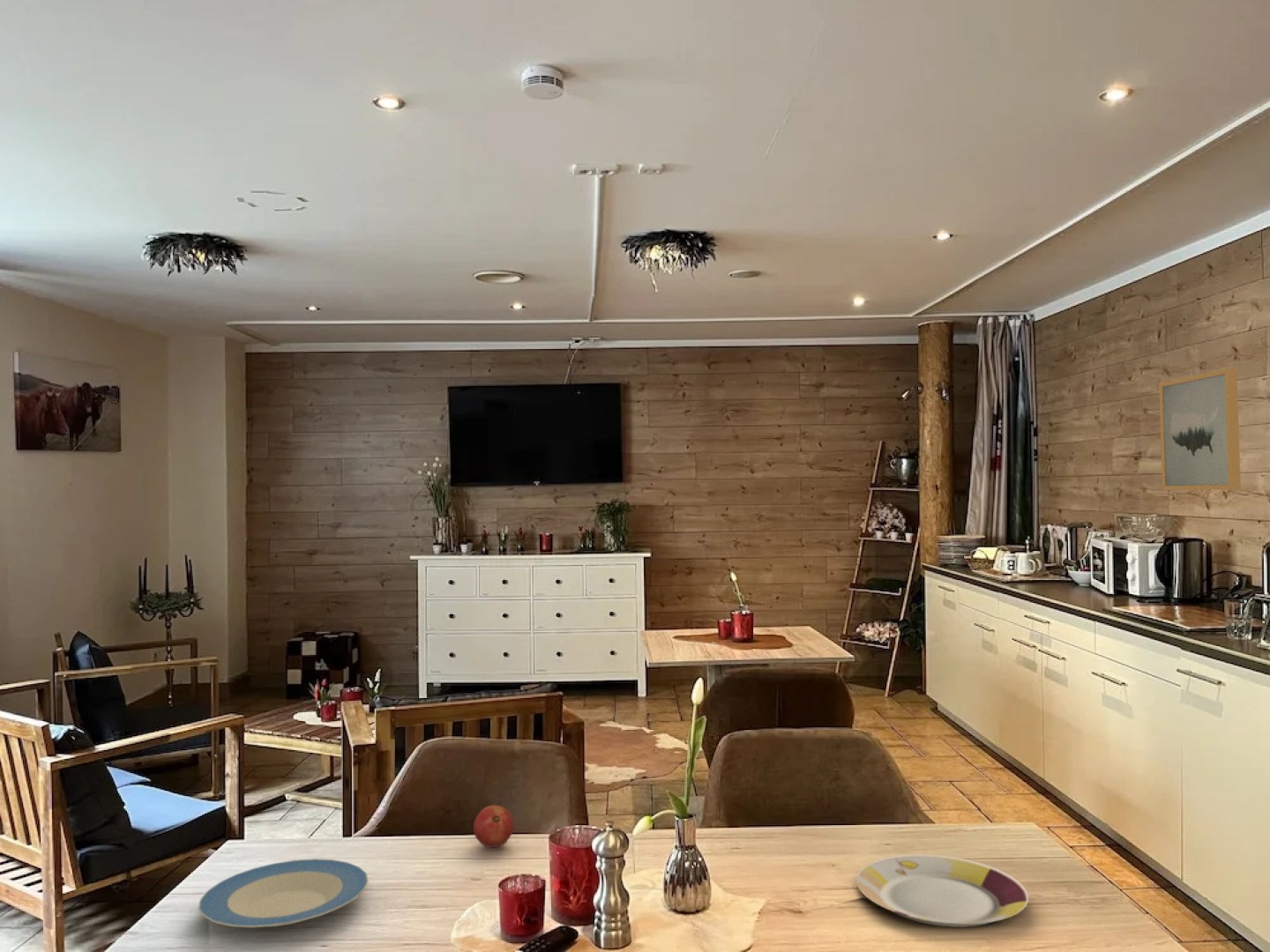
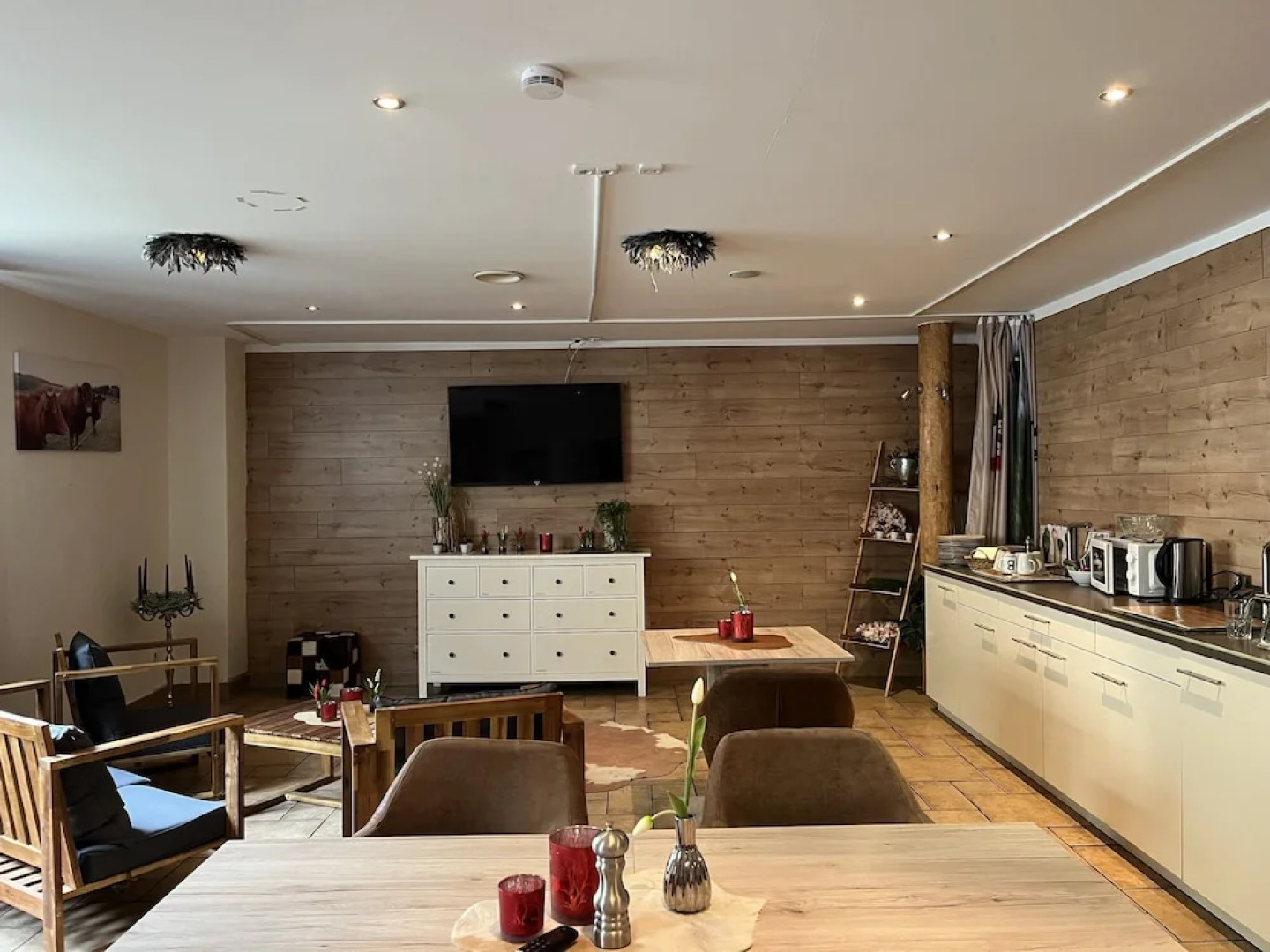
- wall art (1197, 433)
- plate (940, 892)
- plate (286, 899)
- fruit (493, 825)
